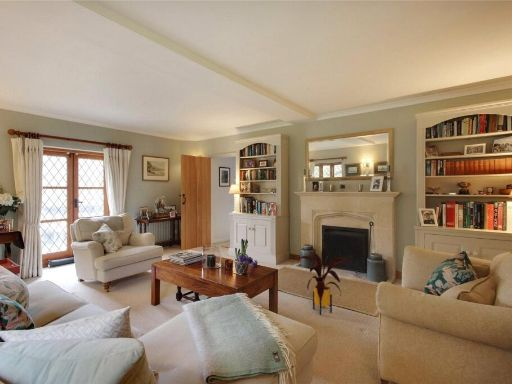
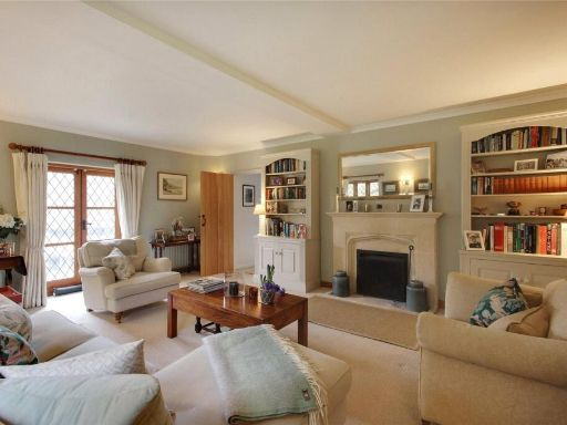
- house plant (319, 282)
